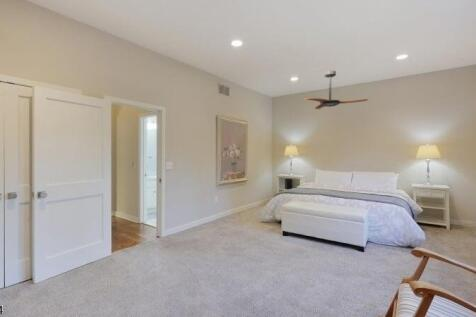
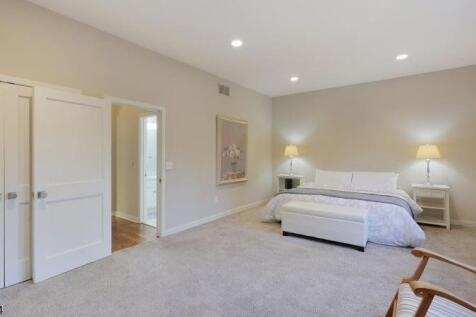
- ceiling fan (330, 88)
